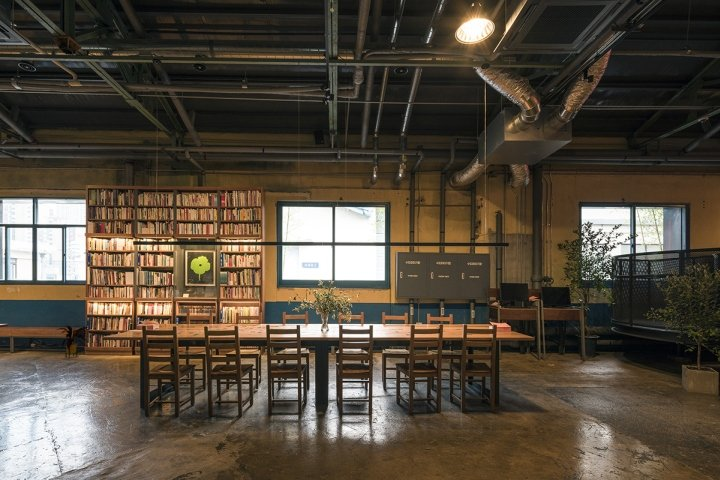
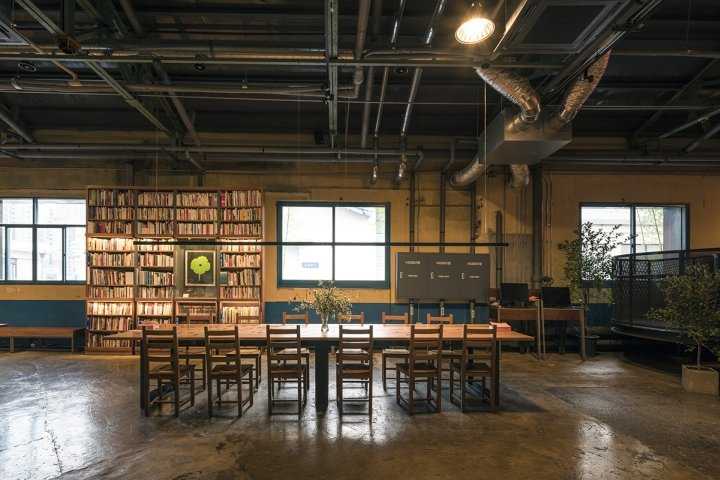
- house plant (69, 341)
